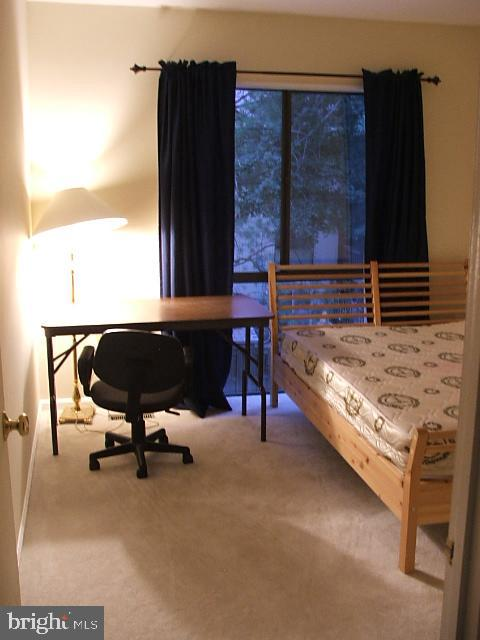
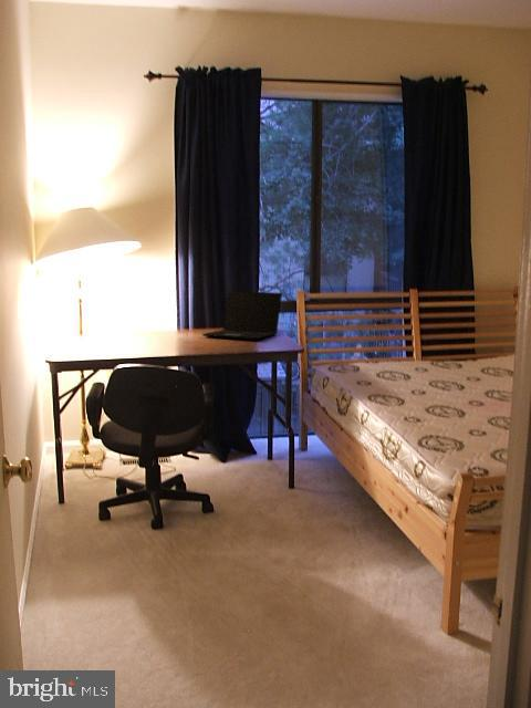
+ laptop (242, 314)
